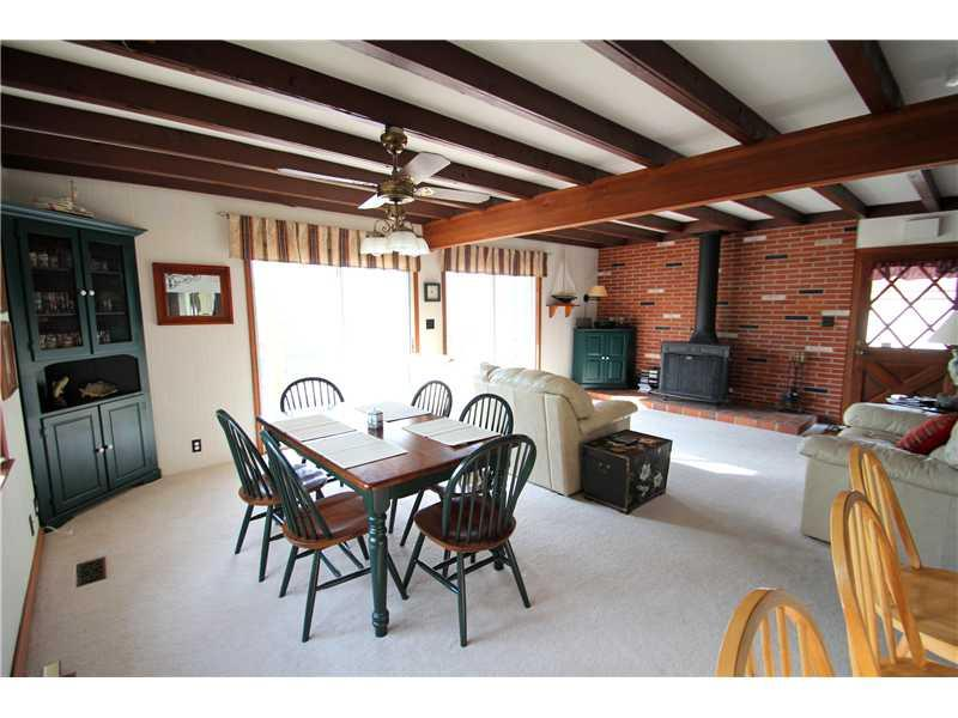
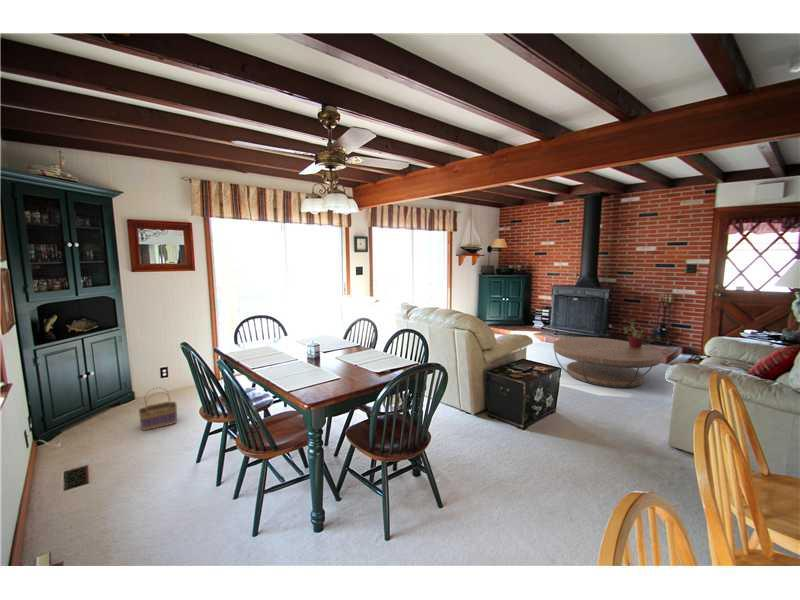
+ potted plant (632, 332)
+ basket (158, 407)
+ coffee table (603, 361)
